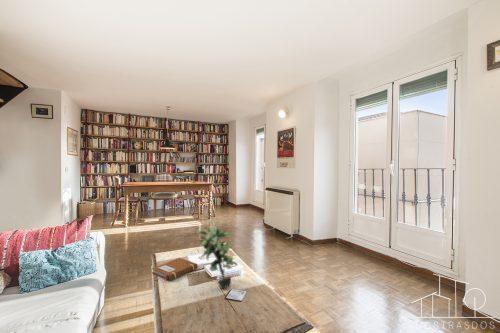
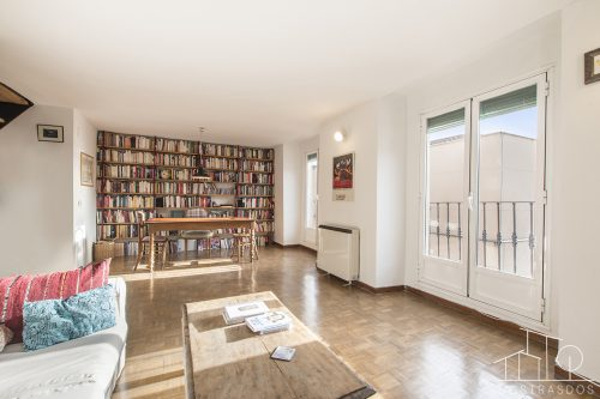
- potted plant (216, 253)
- notebook (174, 268)
